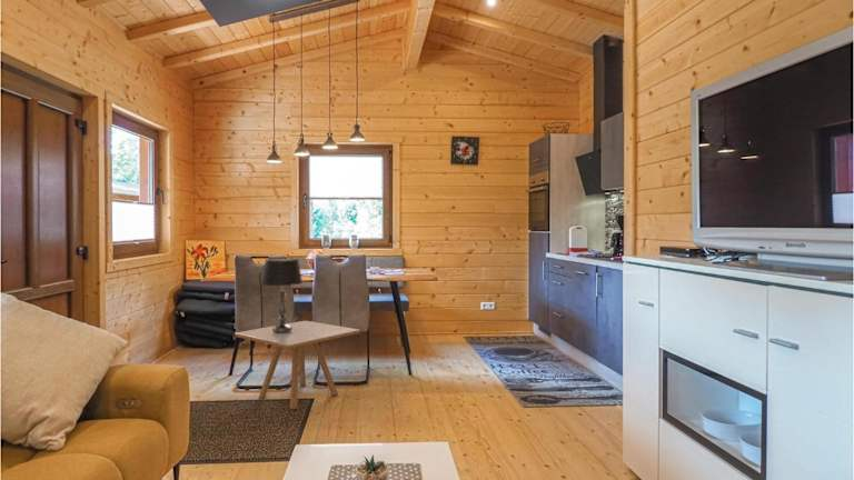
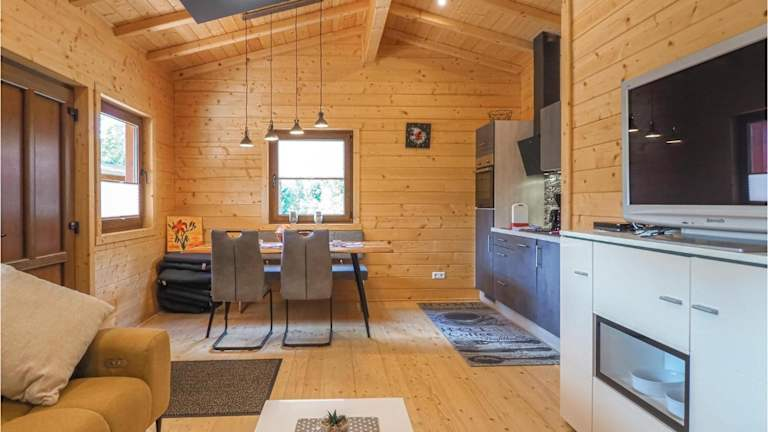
- side table (298, 363)
- table lamp (281, 294)
